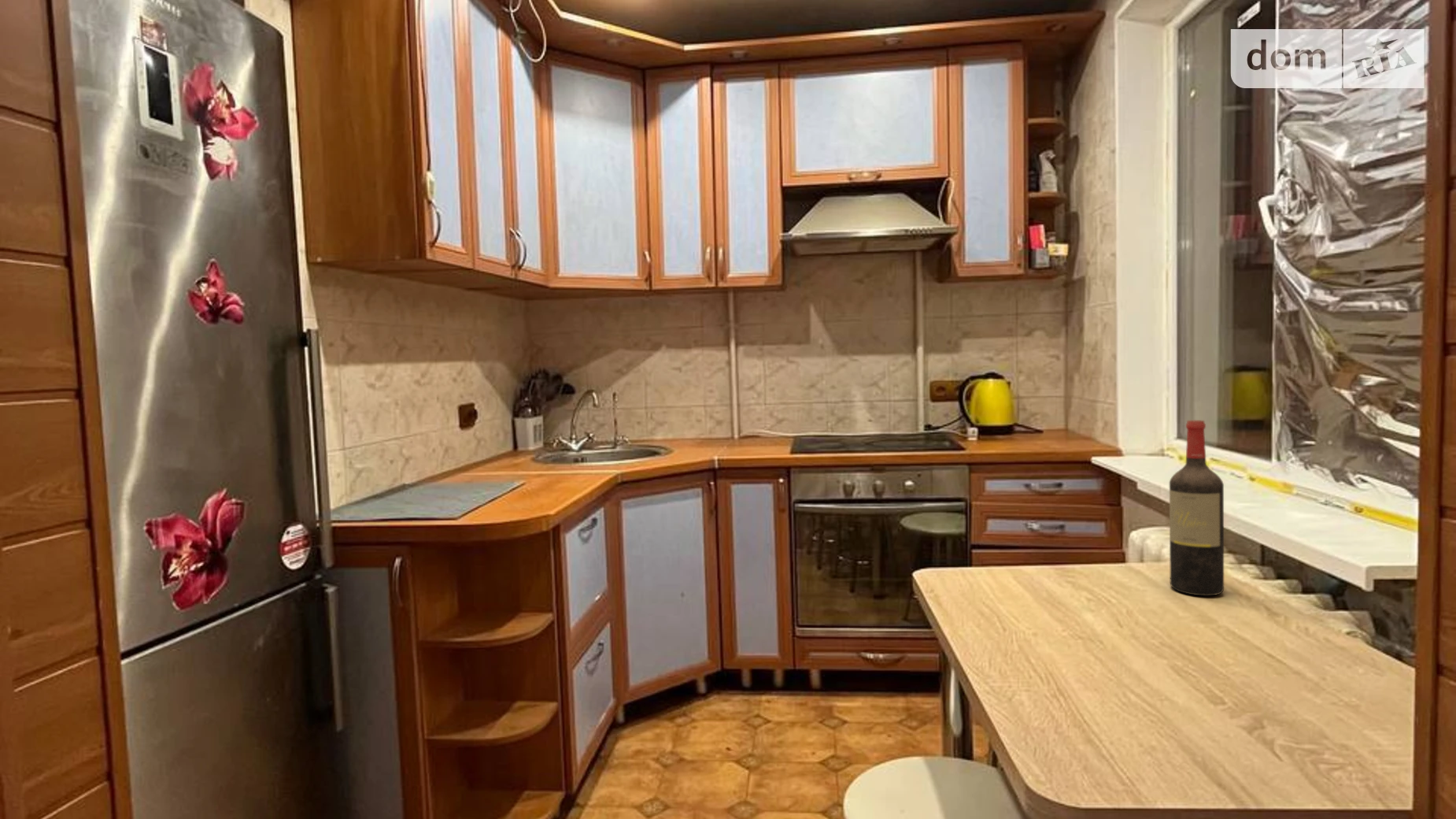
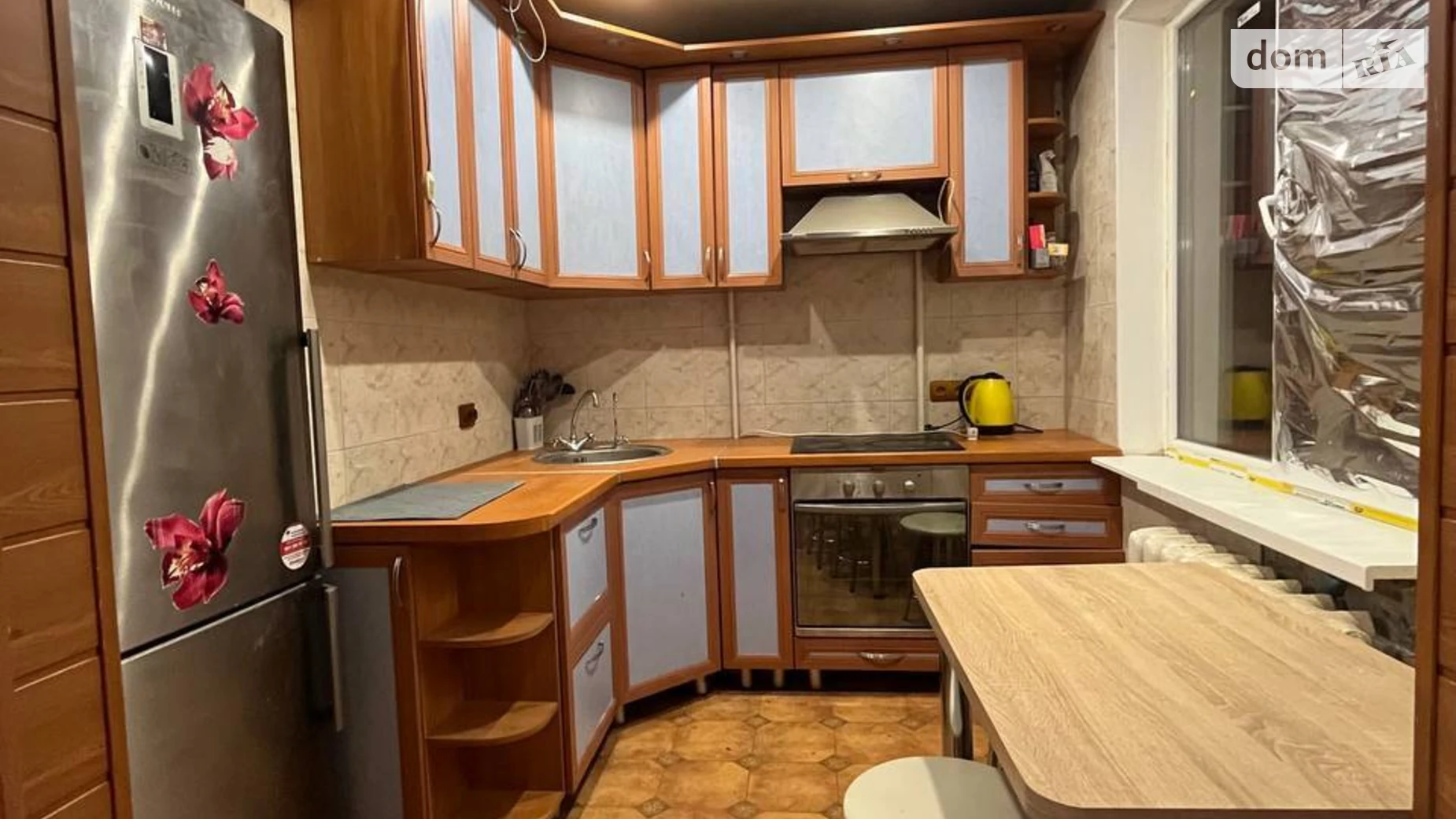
- wine bottle (1195, 506)
